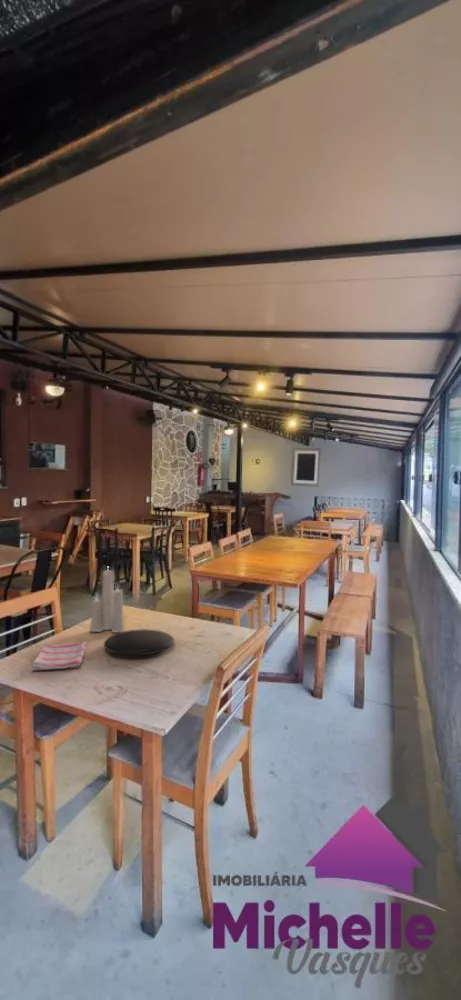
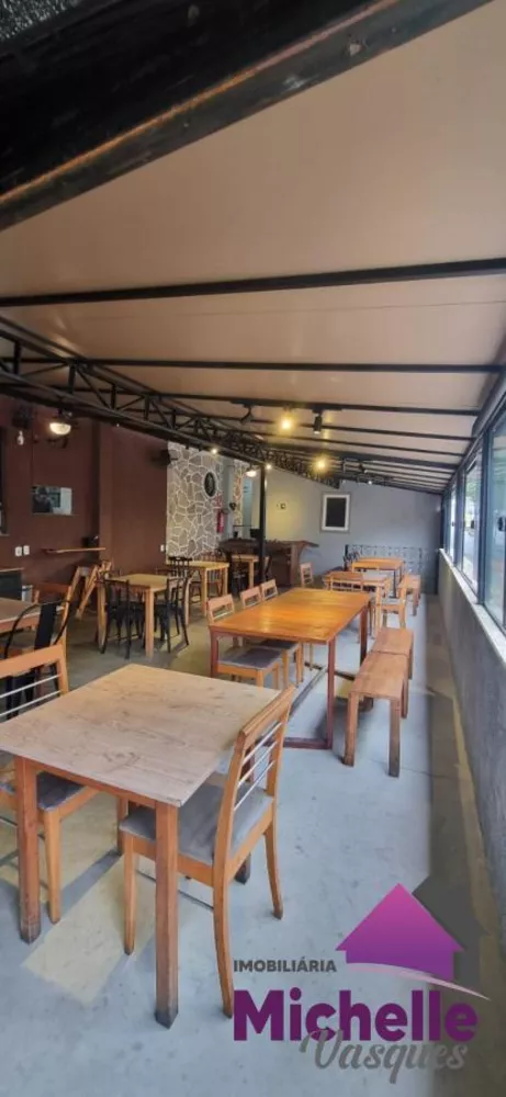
- candle (107, 595)
- plate (139, 641)
- dish towel (61, 653)
